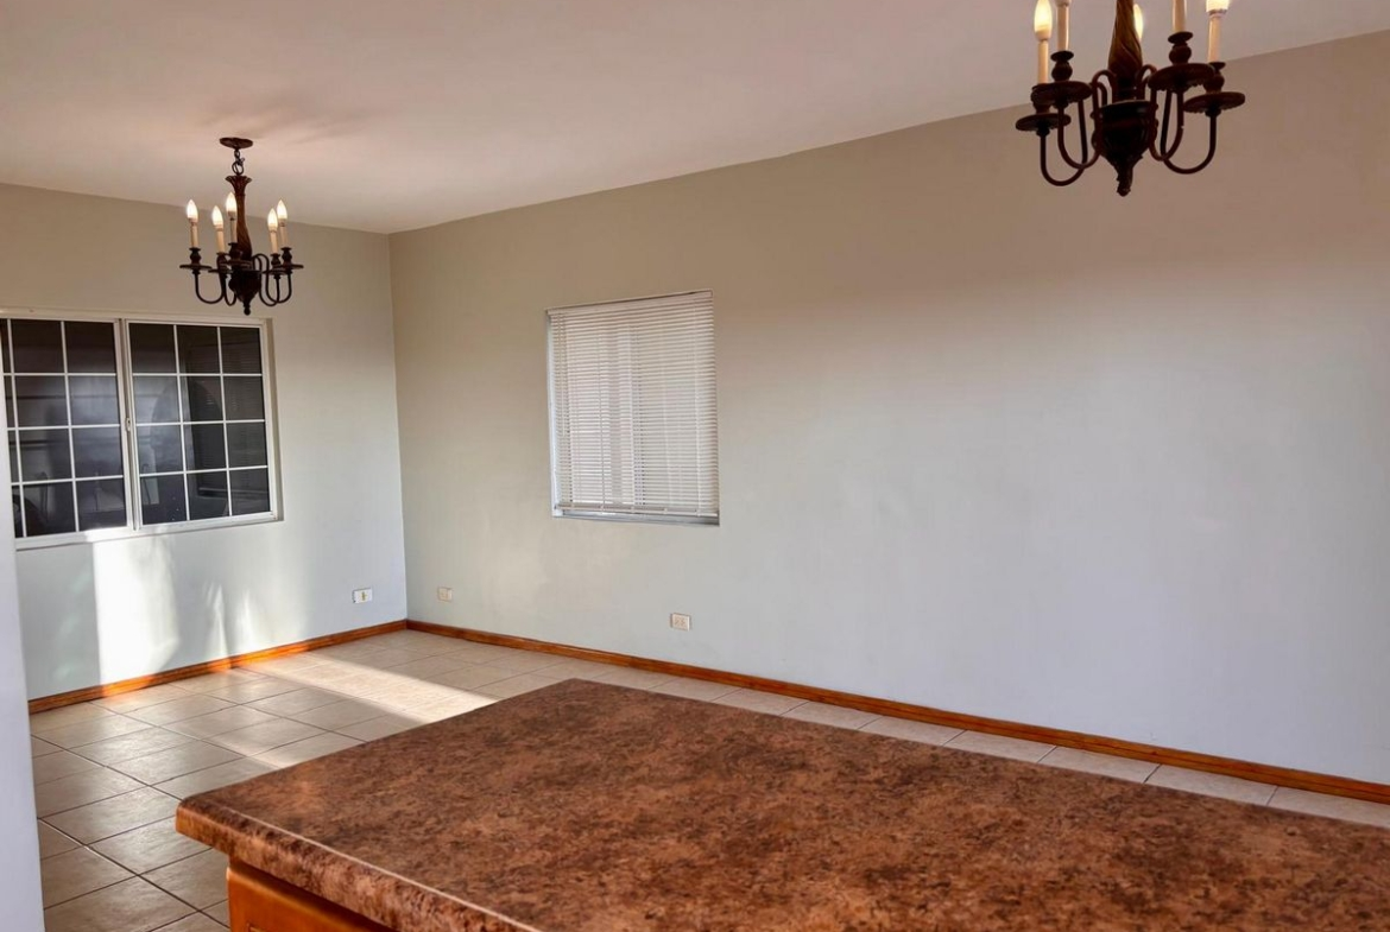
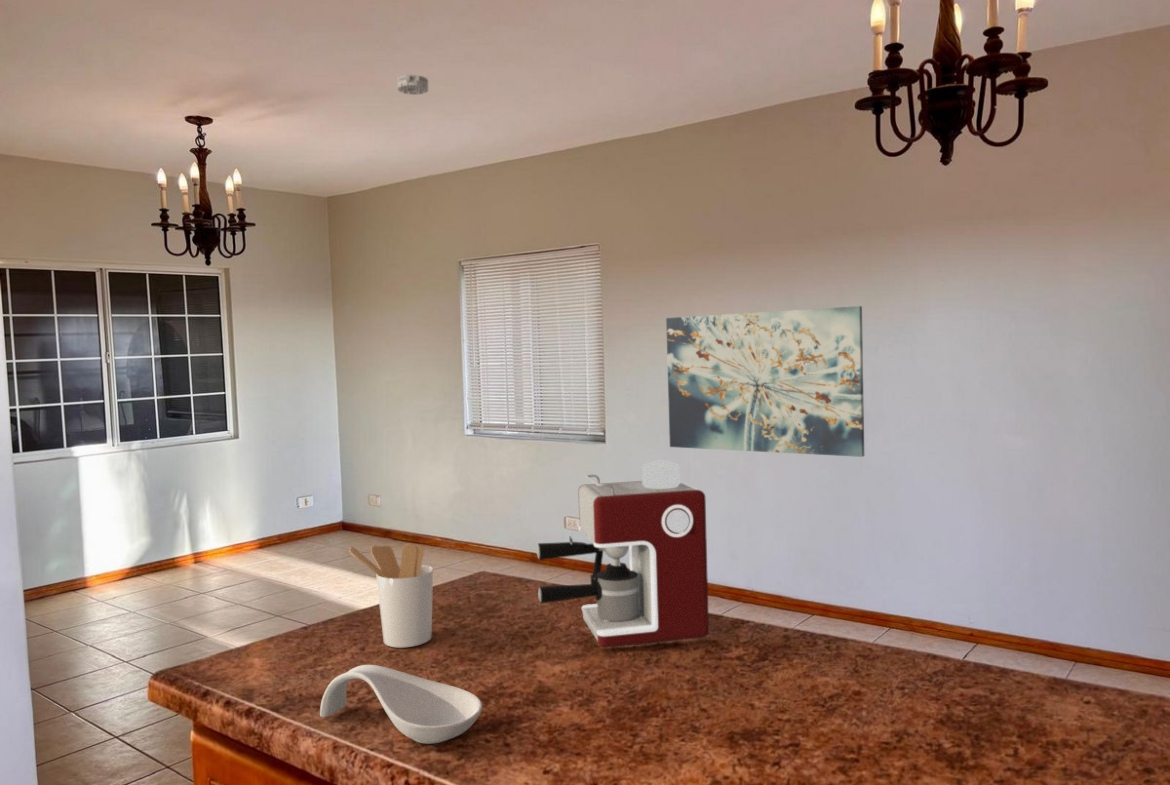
+ spoon rest (398, 700)
+ coffee maker (616, 548)
+ wall art (758, 382)
+ smoke detector (412, 84)
+ utensil holder (391, 591)
